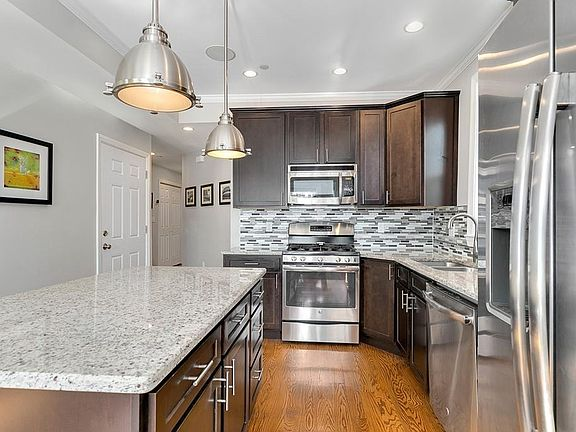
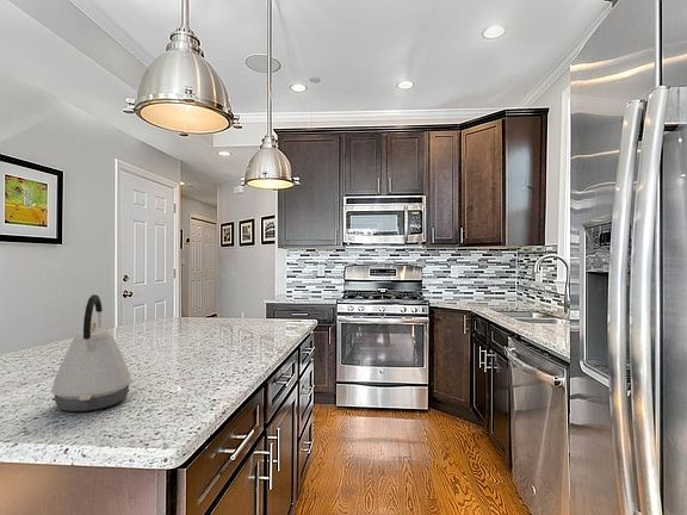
+ kettle (93, 348)
